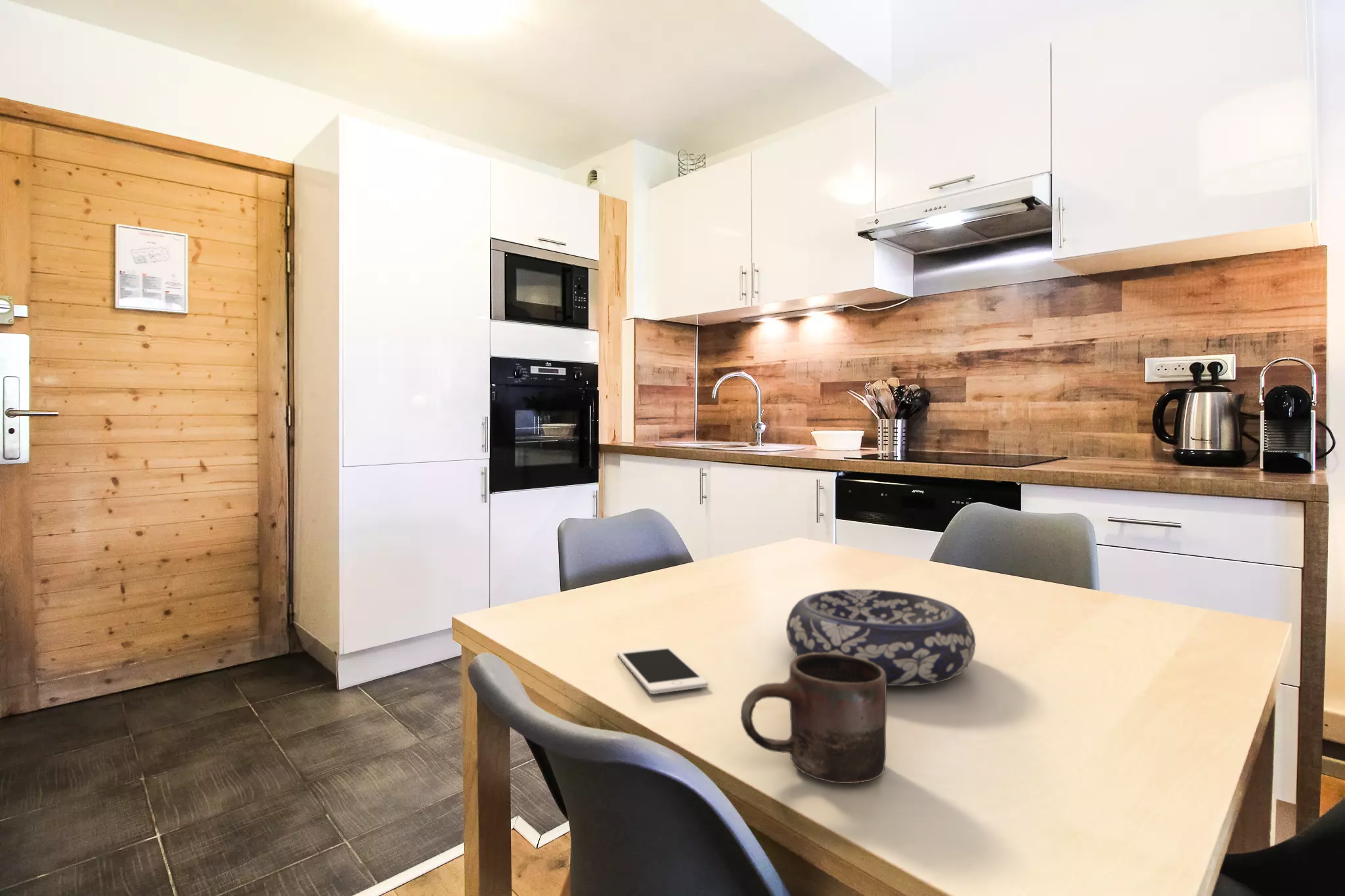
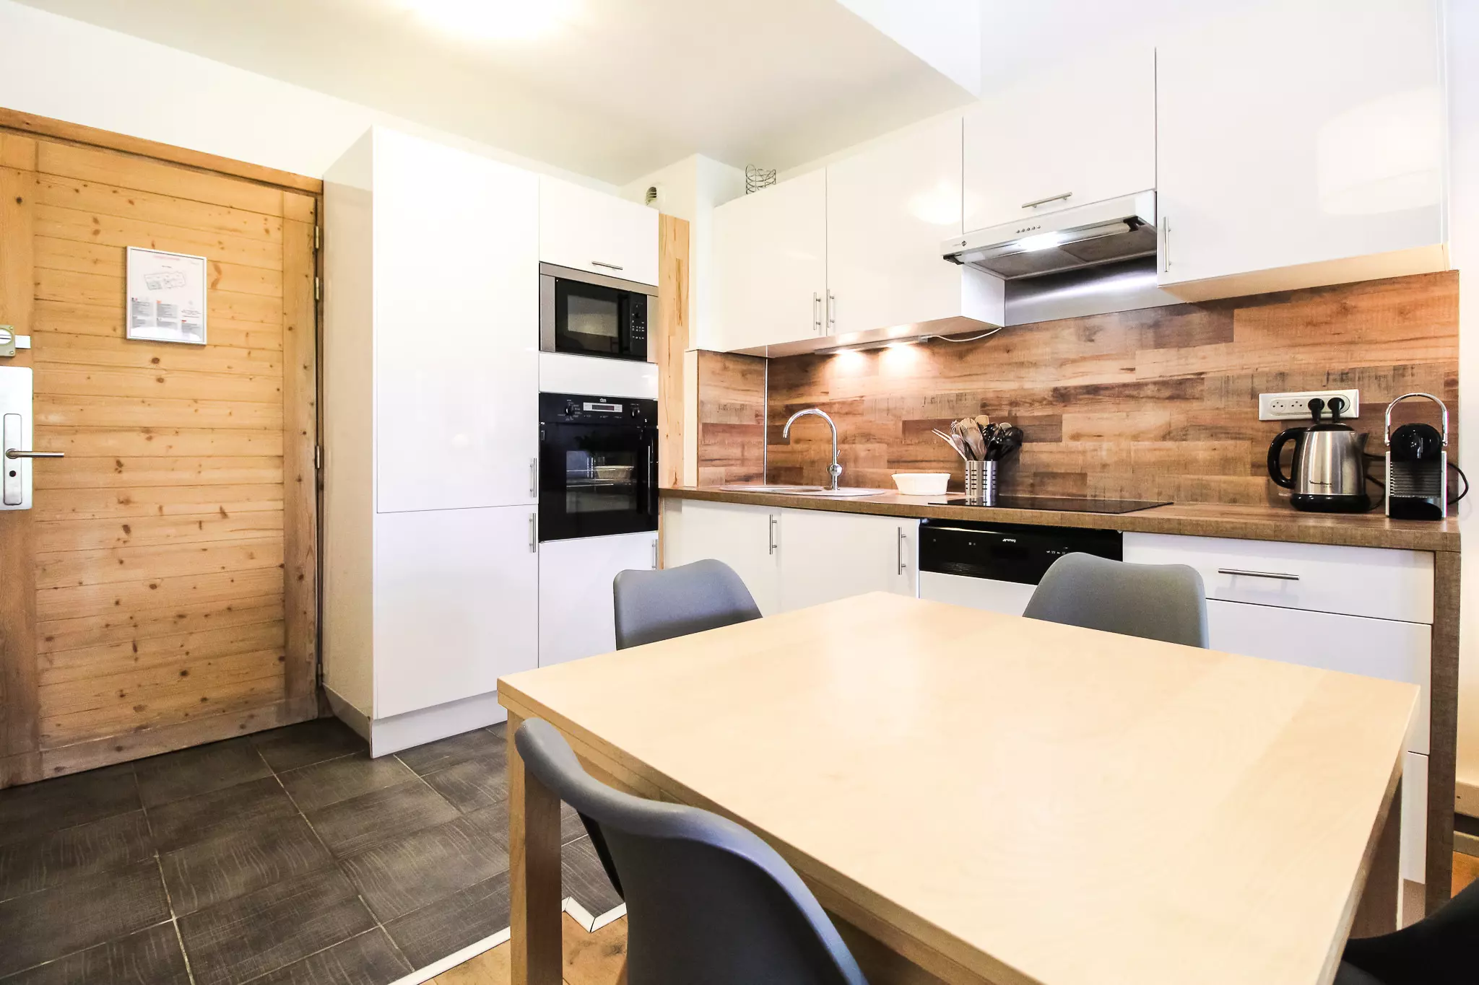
- decorative bowl (877, 633)
- mug (820, 721)
- cell phone (659, 668)
